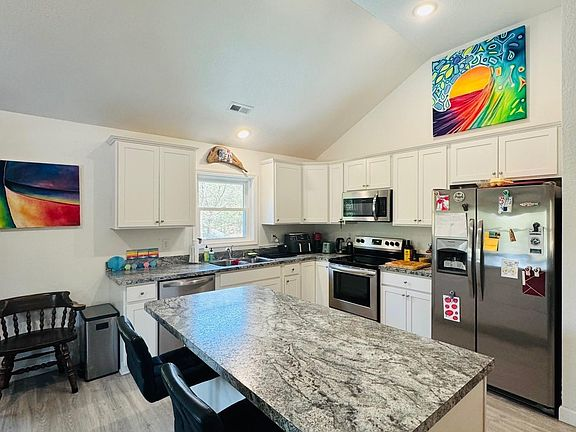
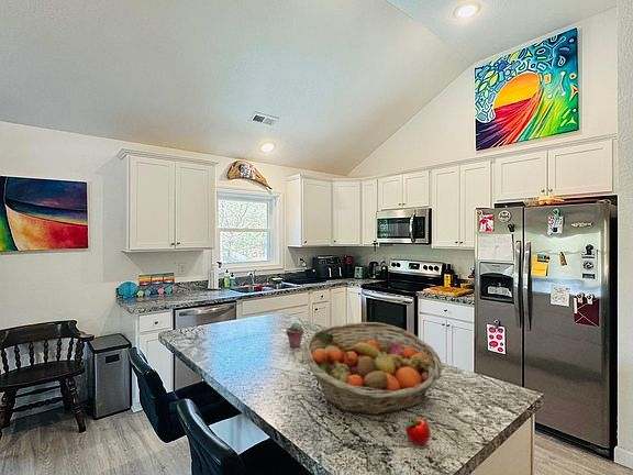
+ fruit basket (371, 363)
+ potted succulent (295, 333)
+ apple (415, 430)
